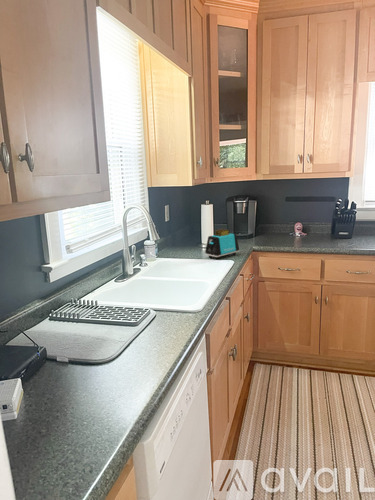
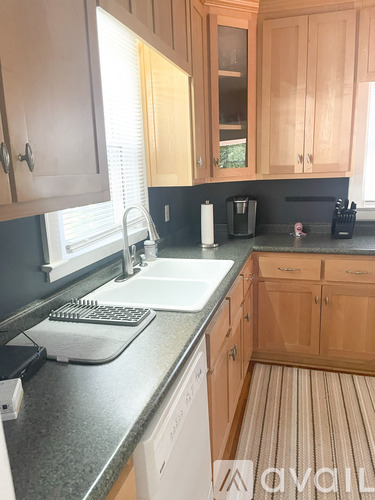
- toaster (222, 242)
